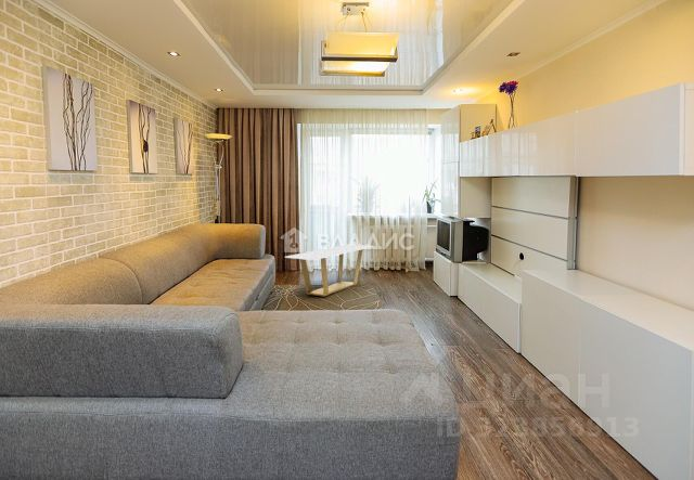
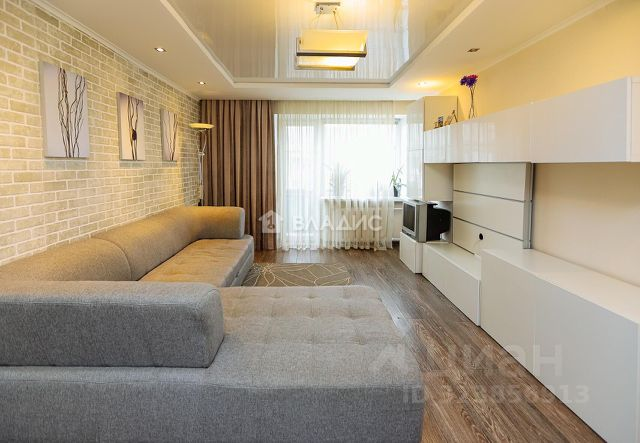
- coffee table (338, 270)
